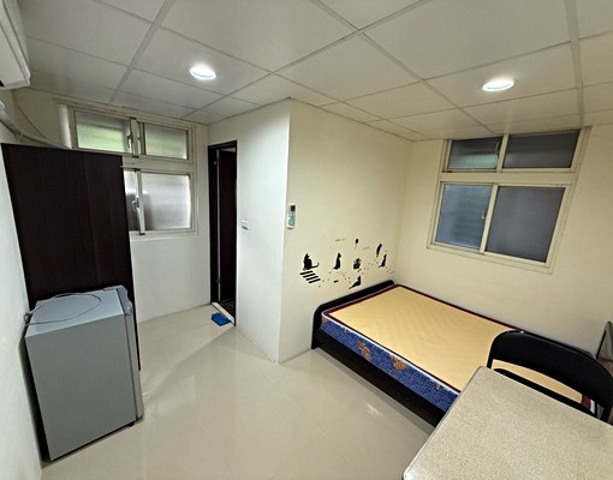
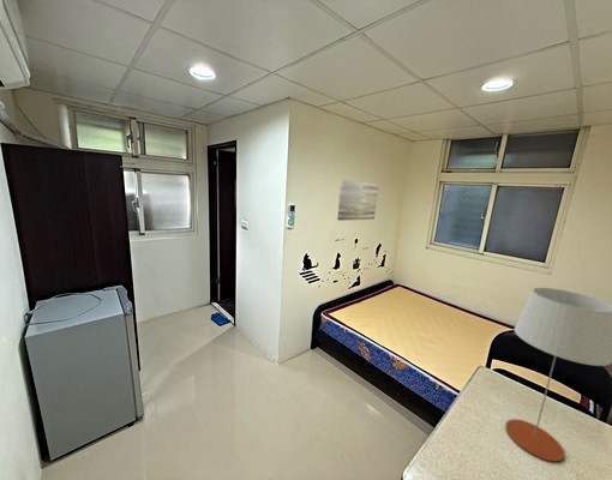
+ wall art (359, 200)
+ table lamp (551, 372)
